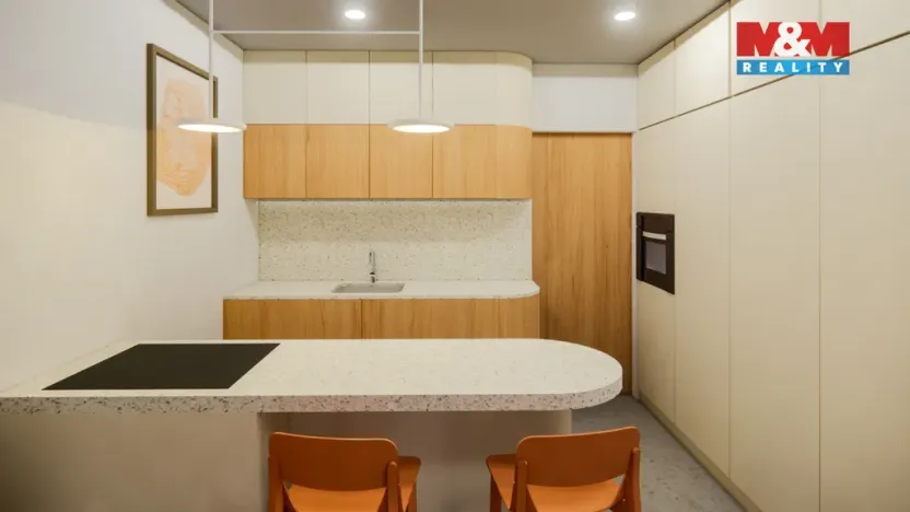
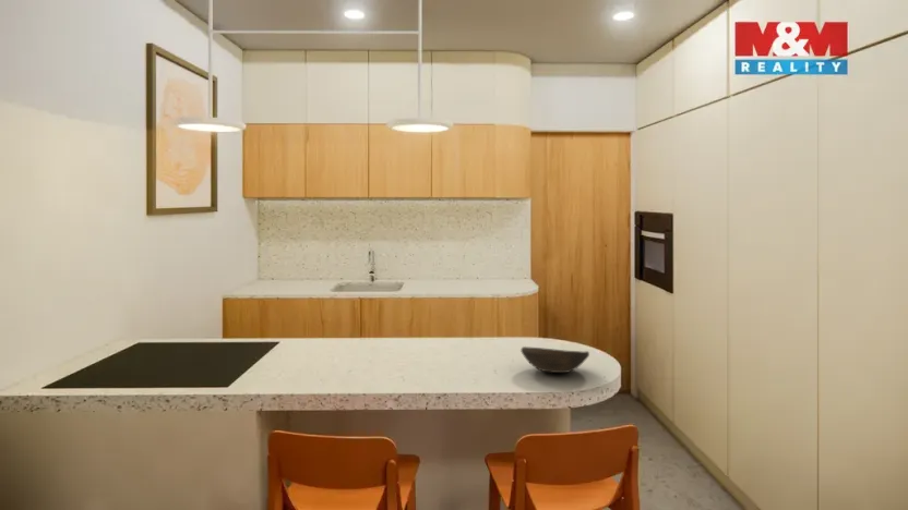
+ bowl (554, 359)
